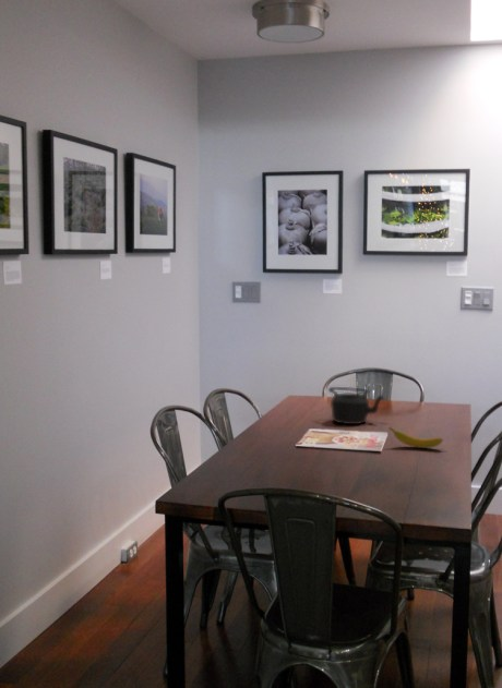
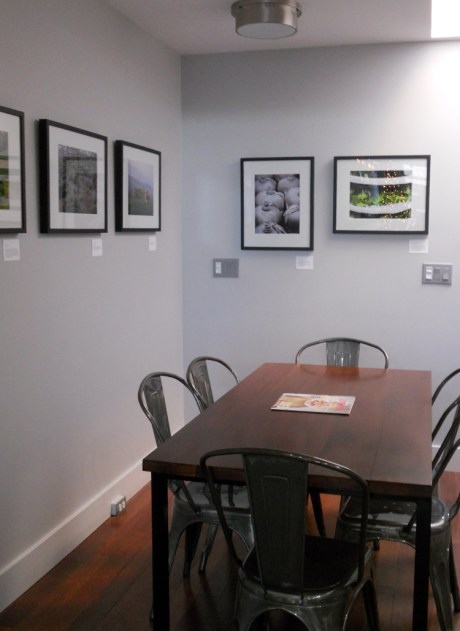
- teapot (352, 406)
- banana (415, 437)
